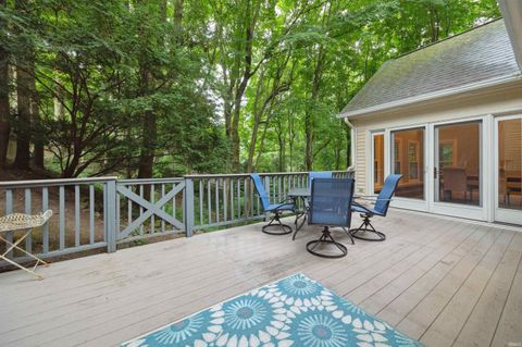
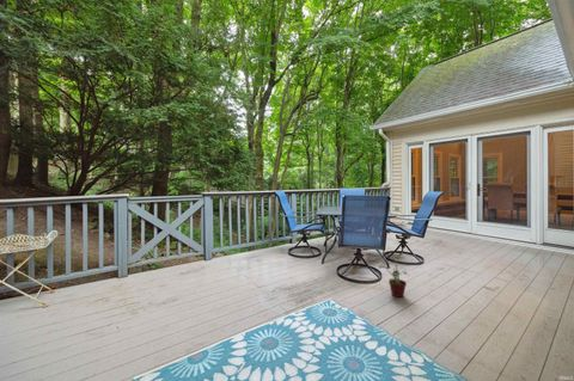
+ potted plant (392, 275)
